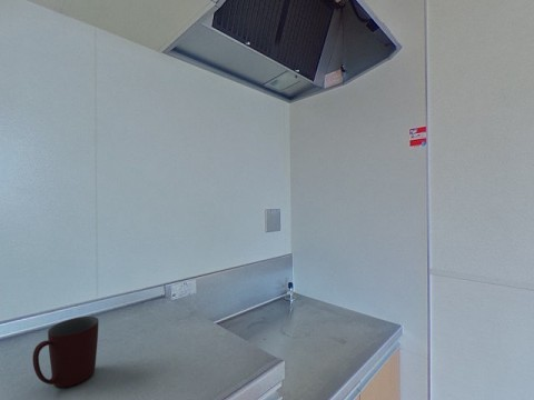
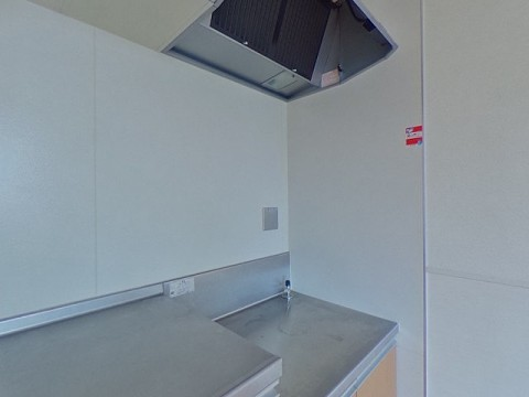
- mug (67, 354)
